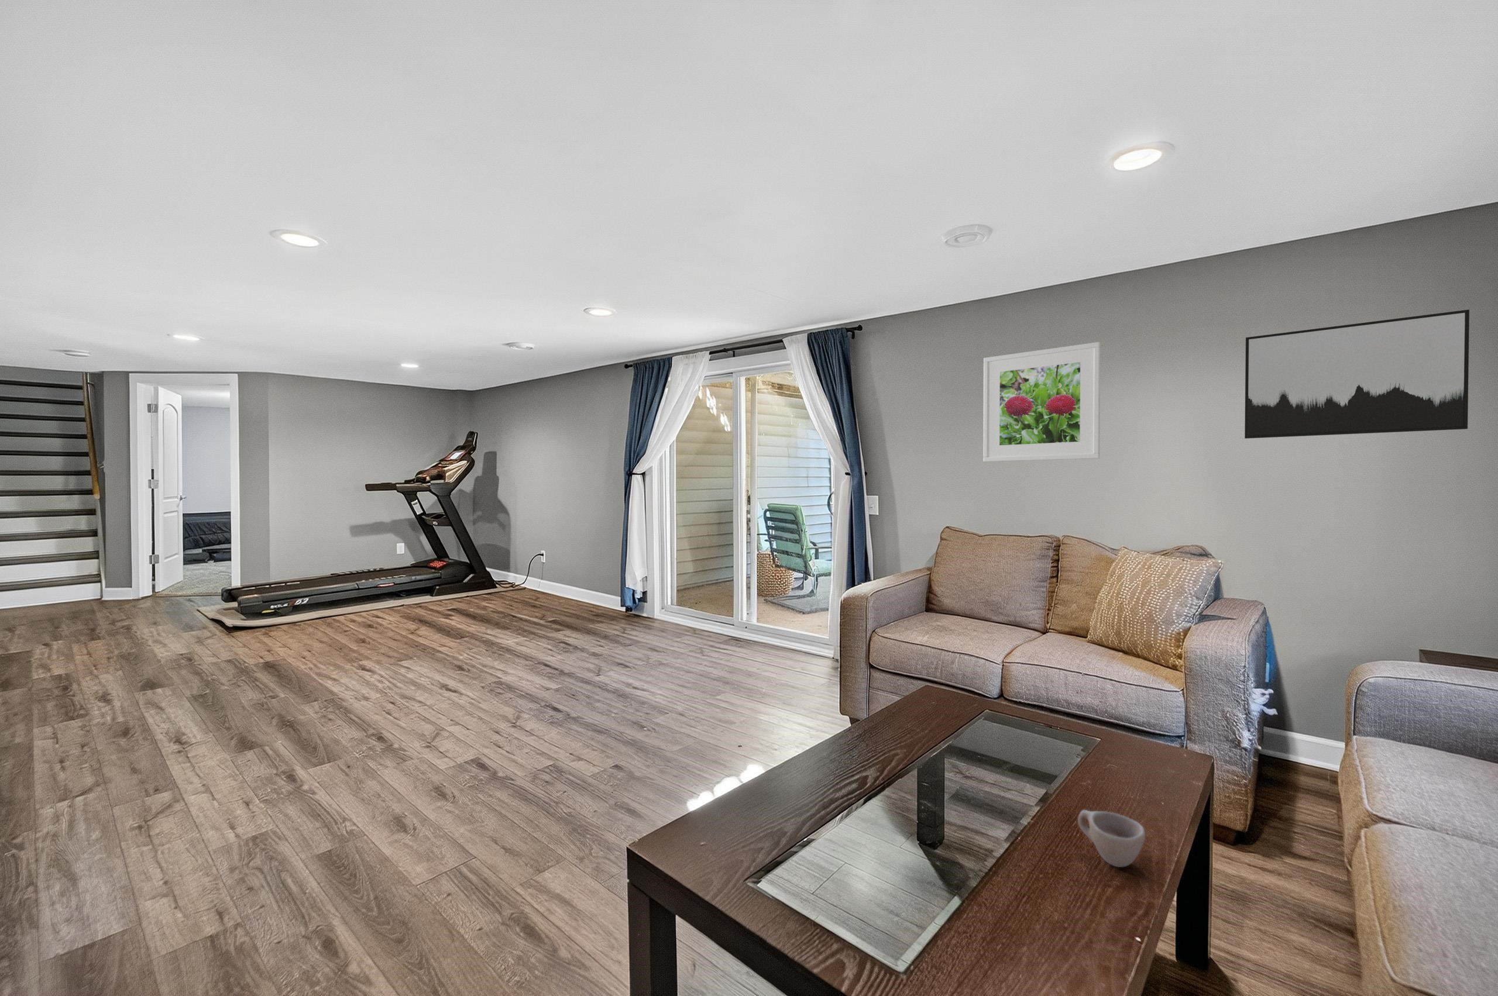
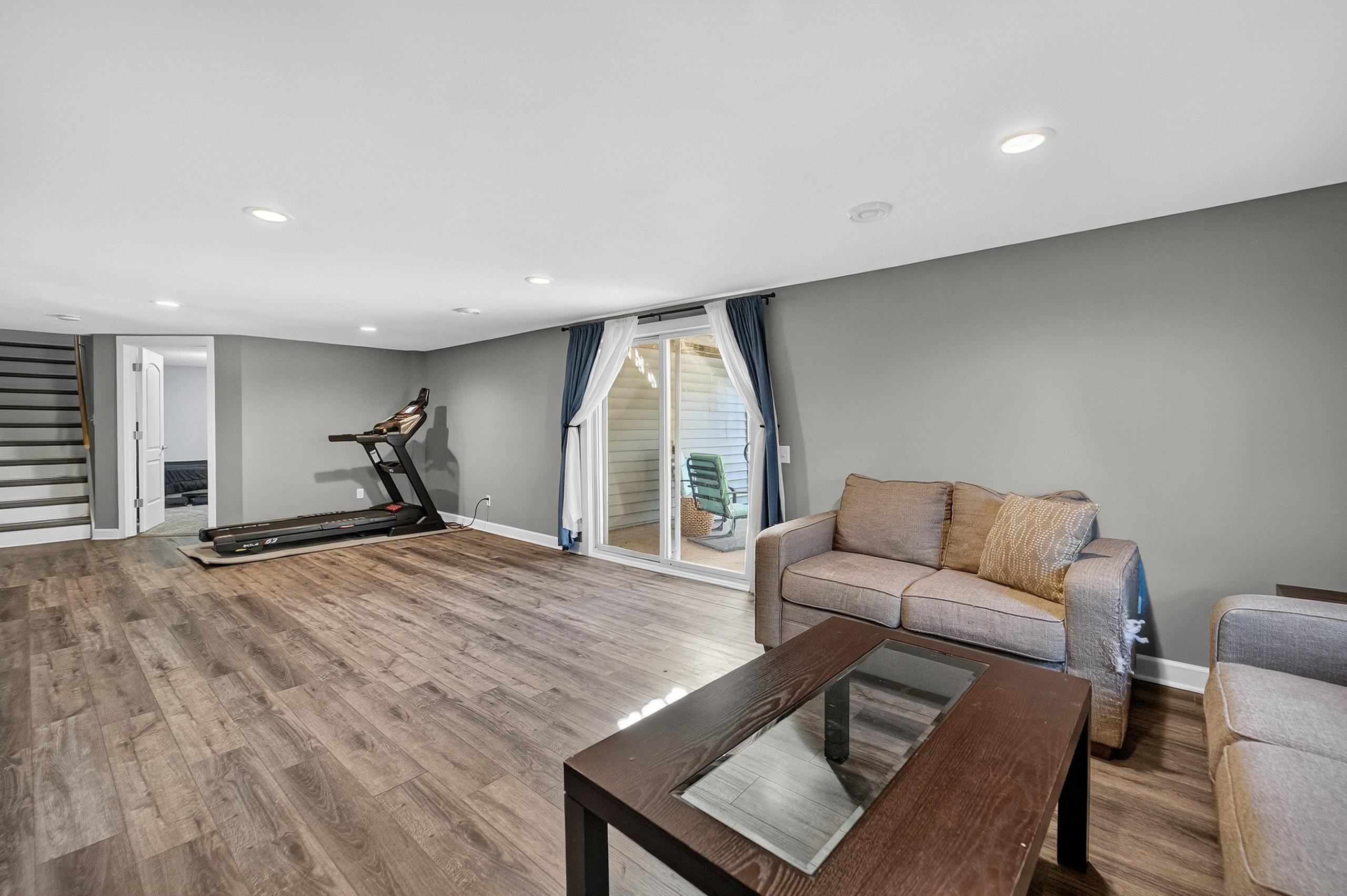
- wall art (1347, 379)
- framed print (1038, 406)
- cup (1108, 838)
